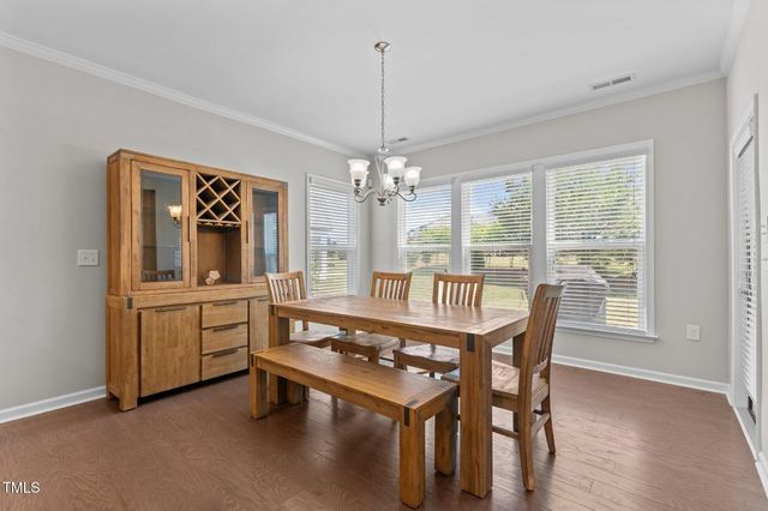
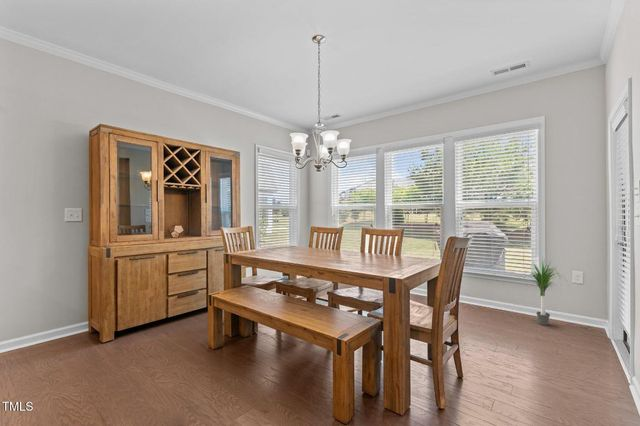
+ potted plant (542, 289)
